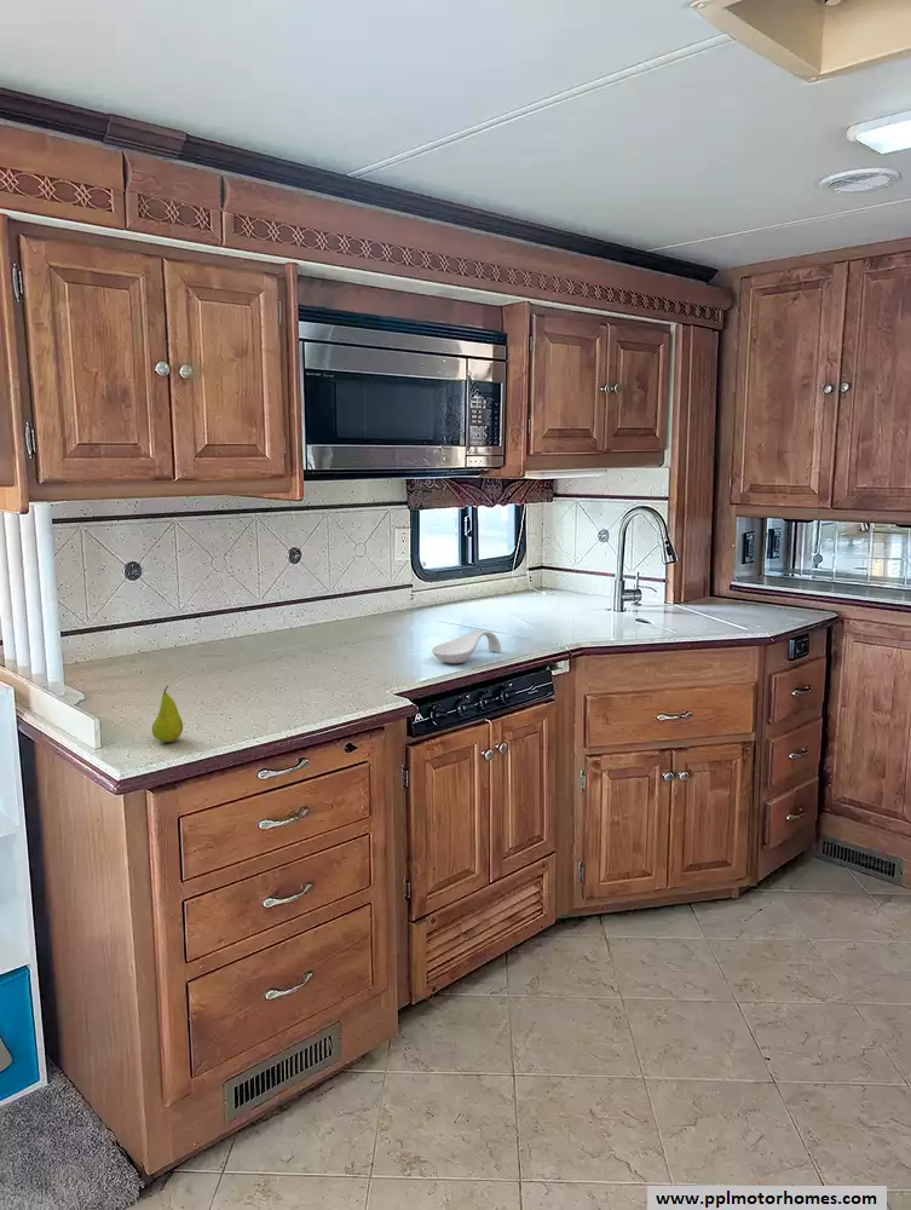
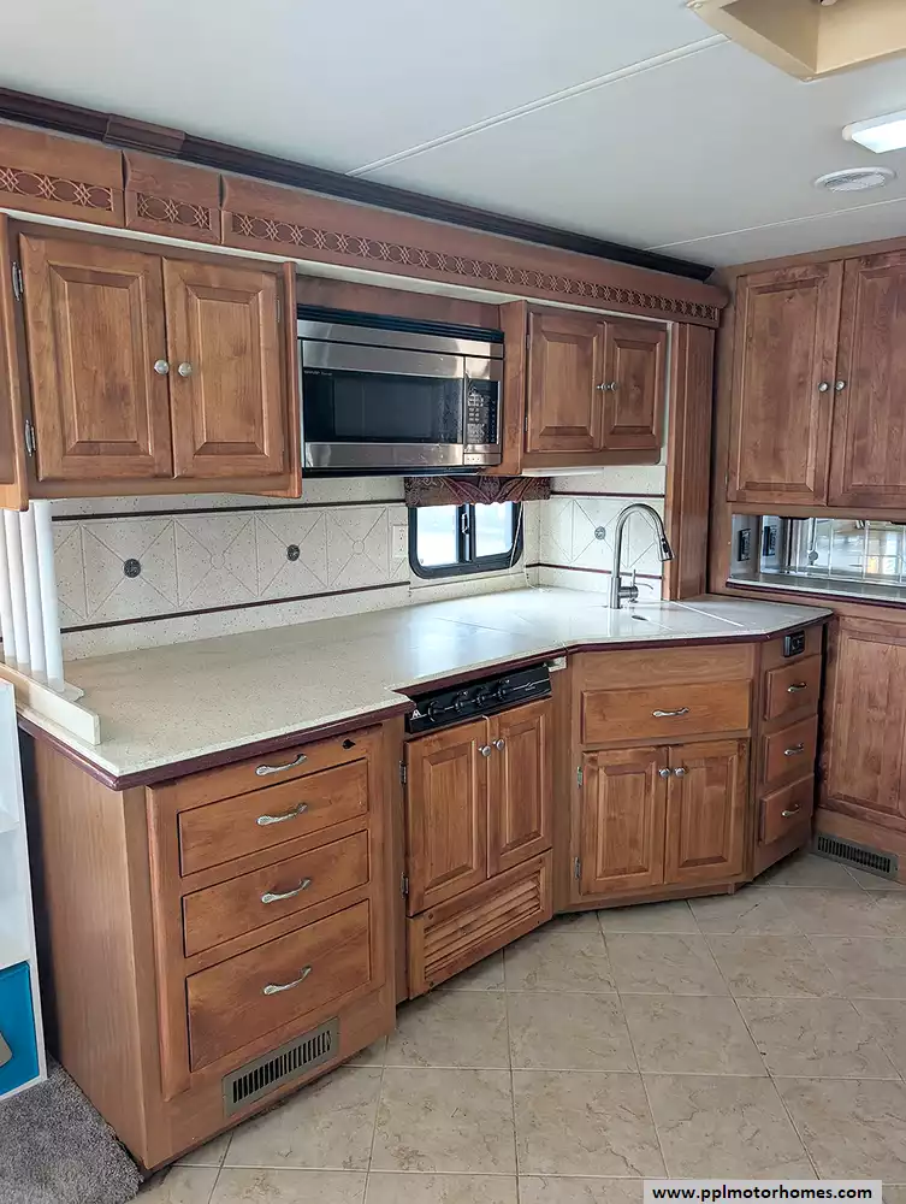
- spoon rest (467, 645)
- fruit (167, 713)
